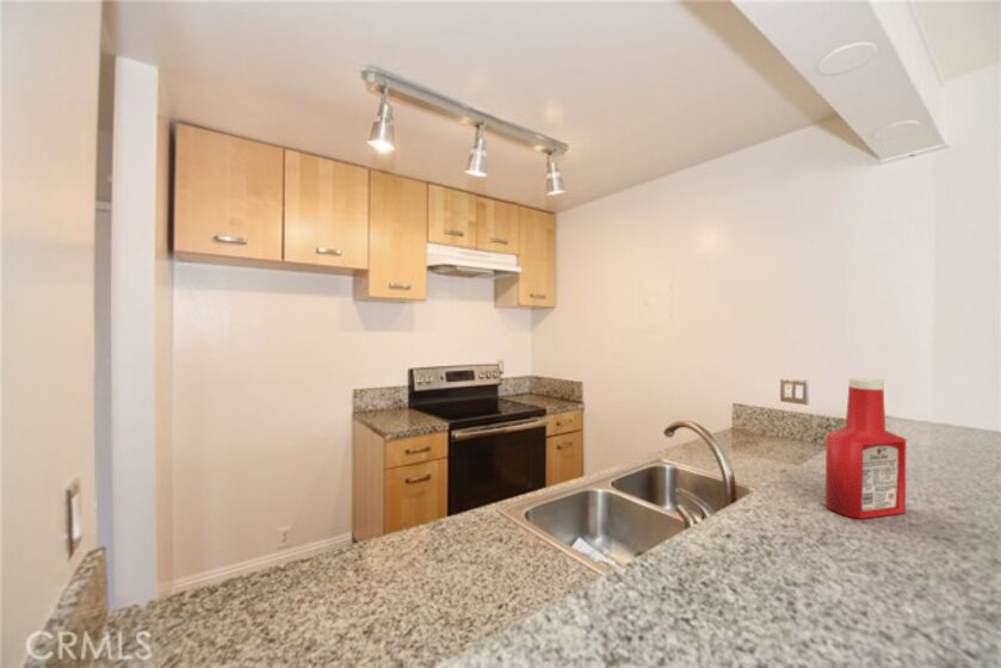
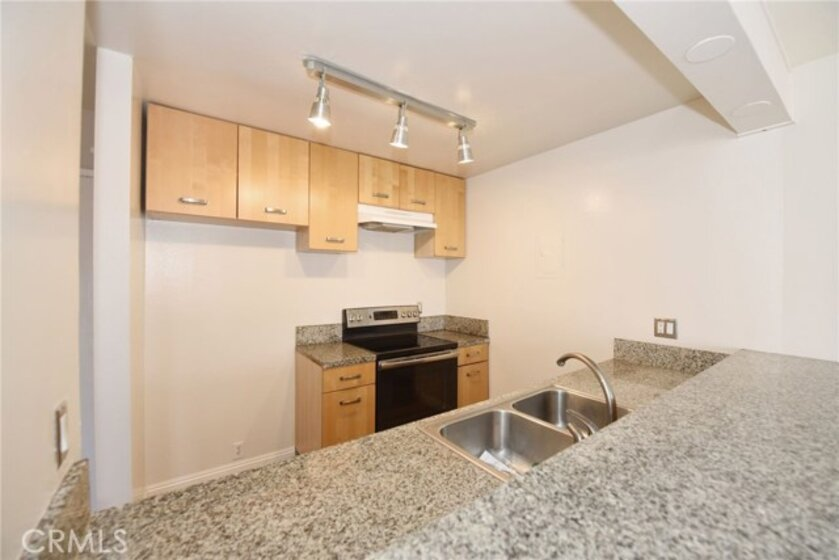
- soap bottle (865, 444)
